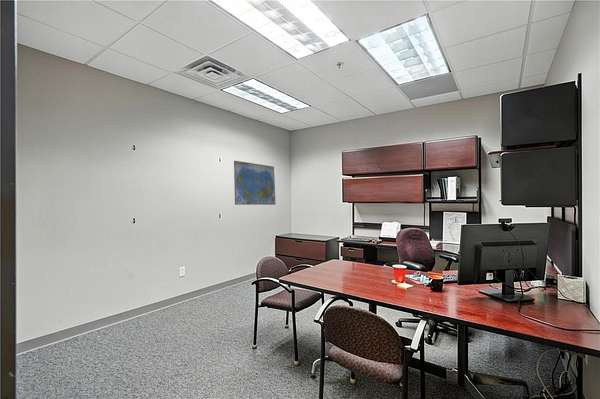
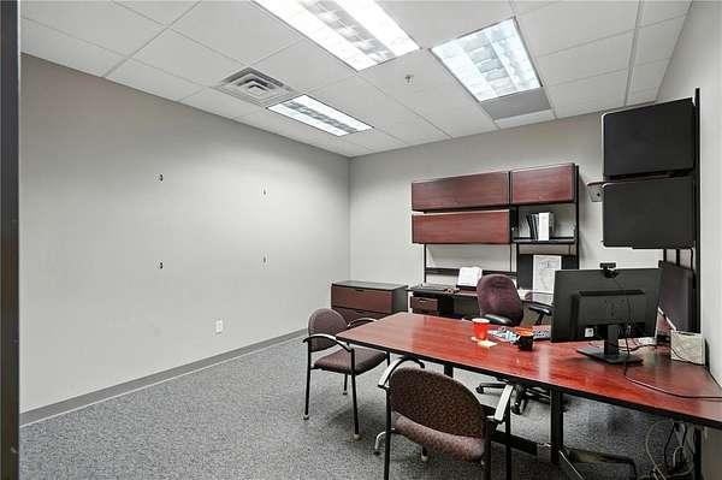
- world map (256, 184)
